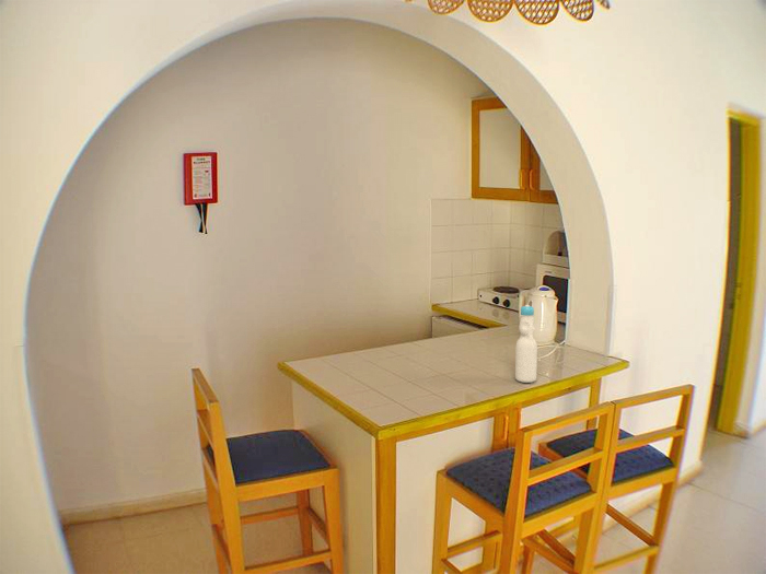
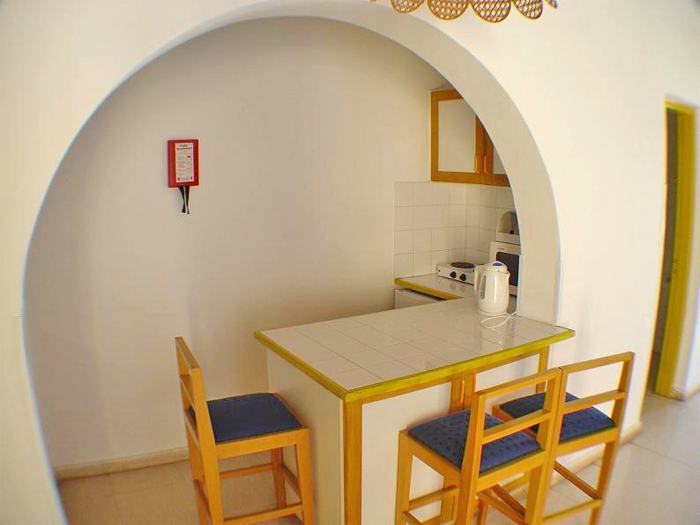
- bottle (526, 342)
